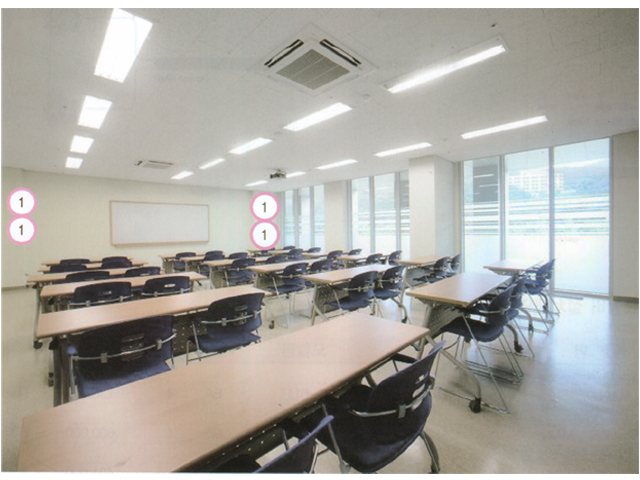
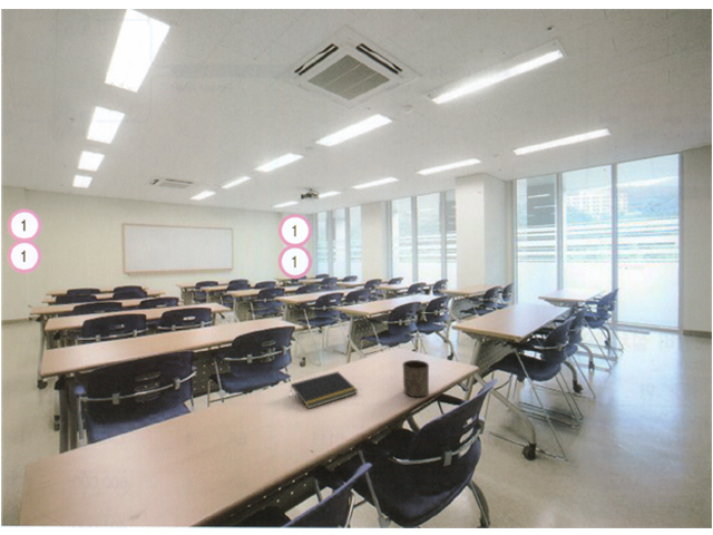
+ notepad (324, 388)
+ cup (416, 378)
